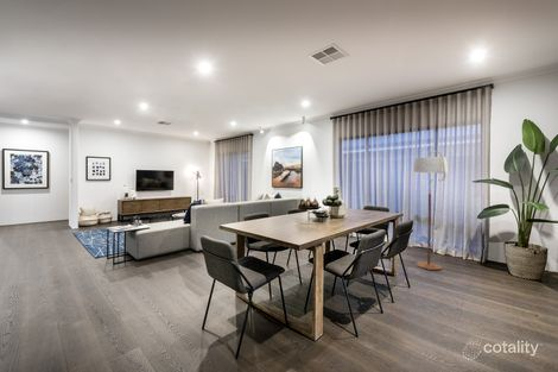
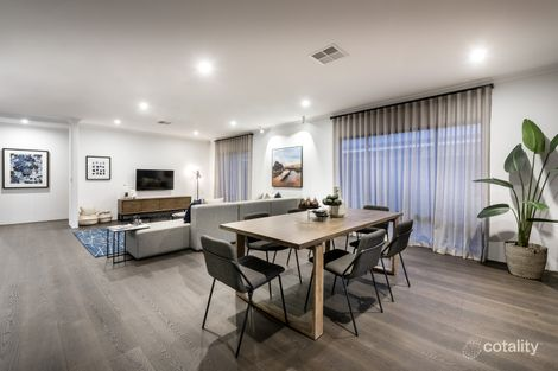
- floor lamp (430, 209)
